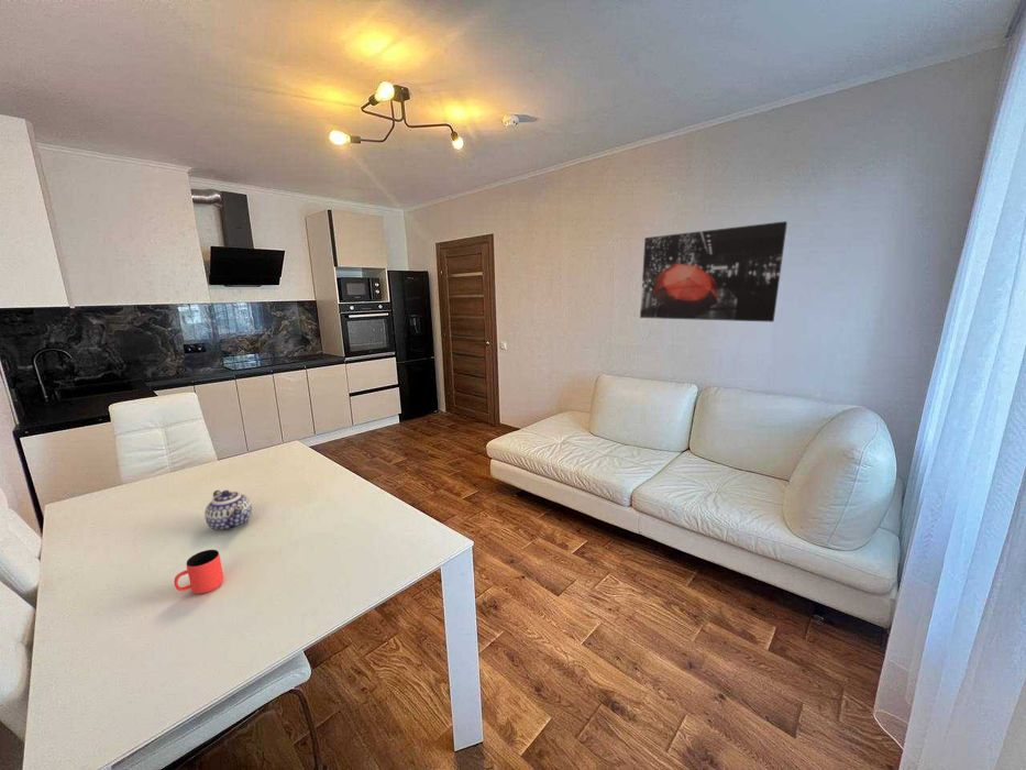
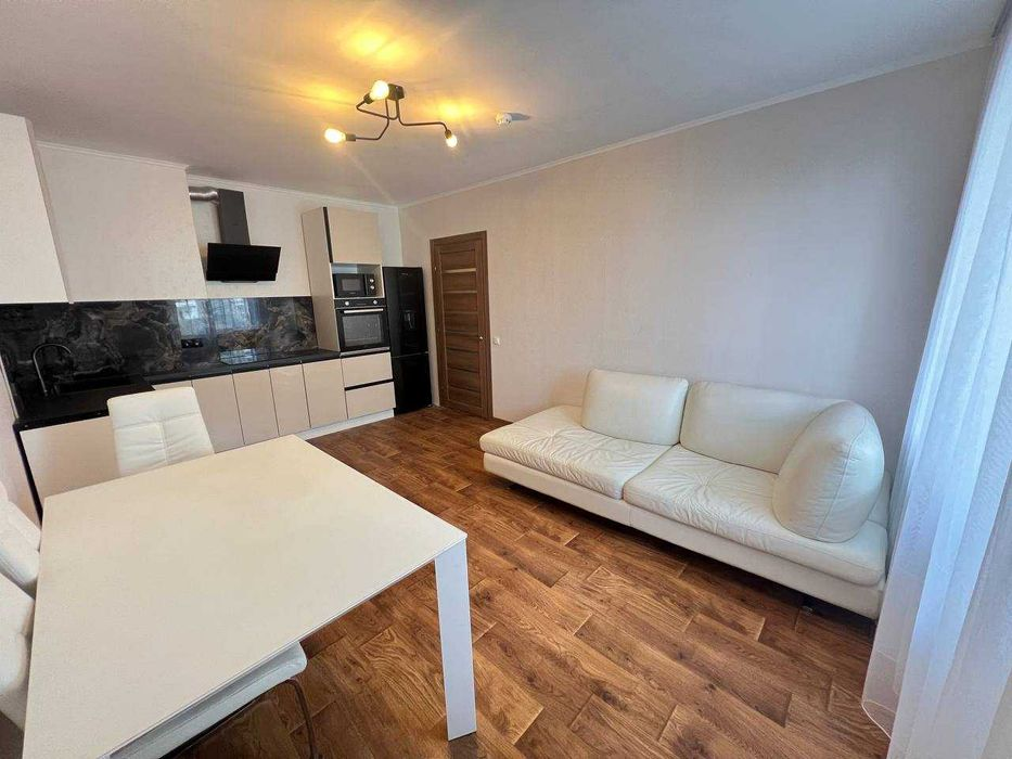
- teapot (228, 507)
- wall art (704, 276)
- cup (198, 574)
